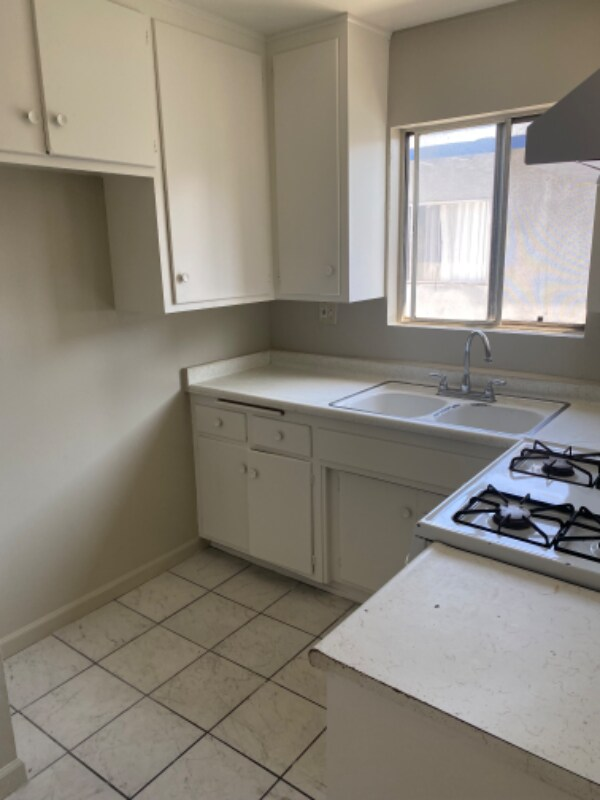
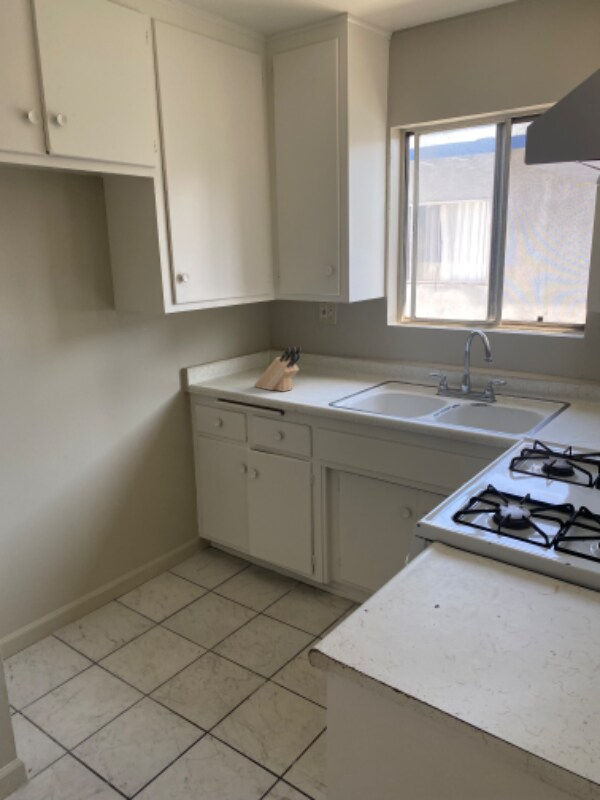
+ knife block (278, 366)
